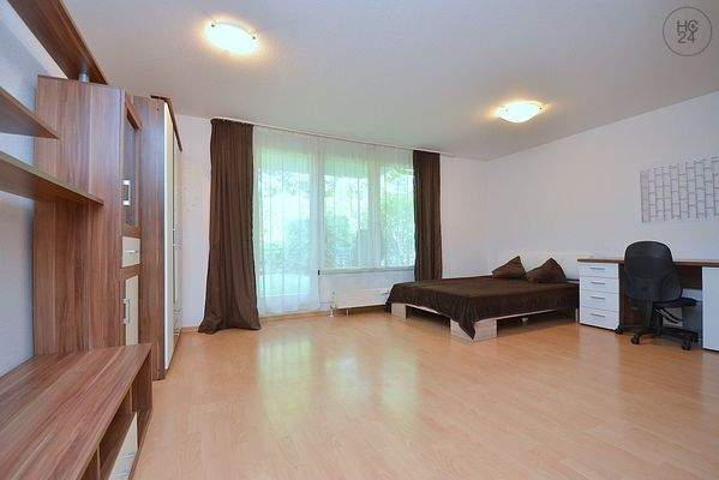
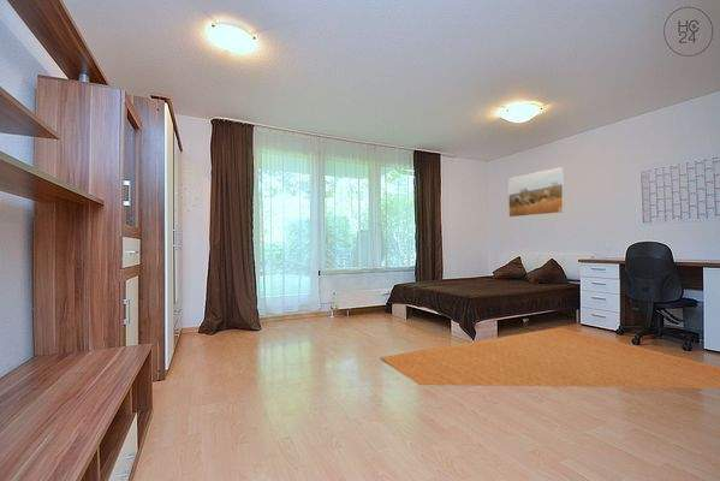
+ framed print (534, 194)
+ rug (552, 366)
